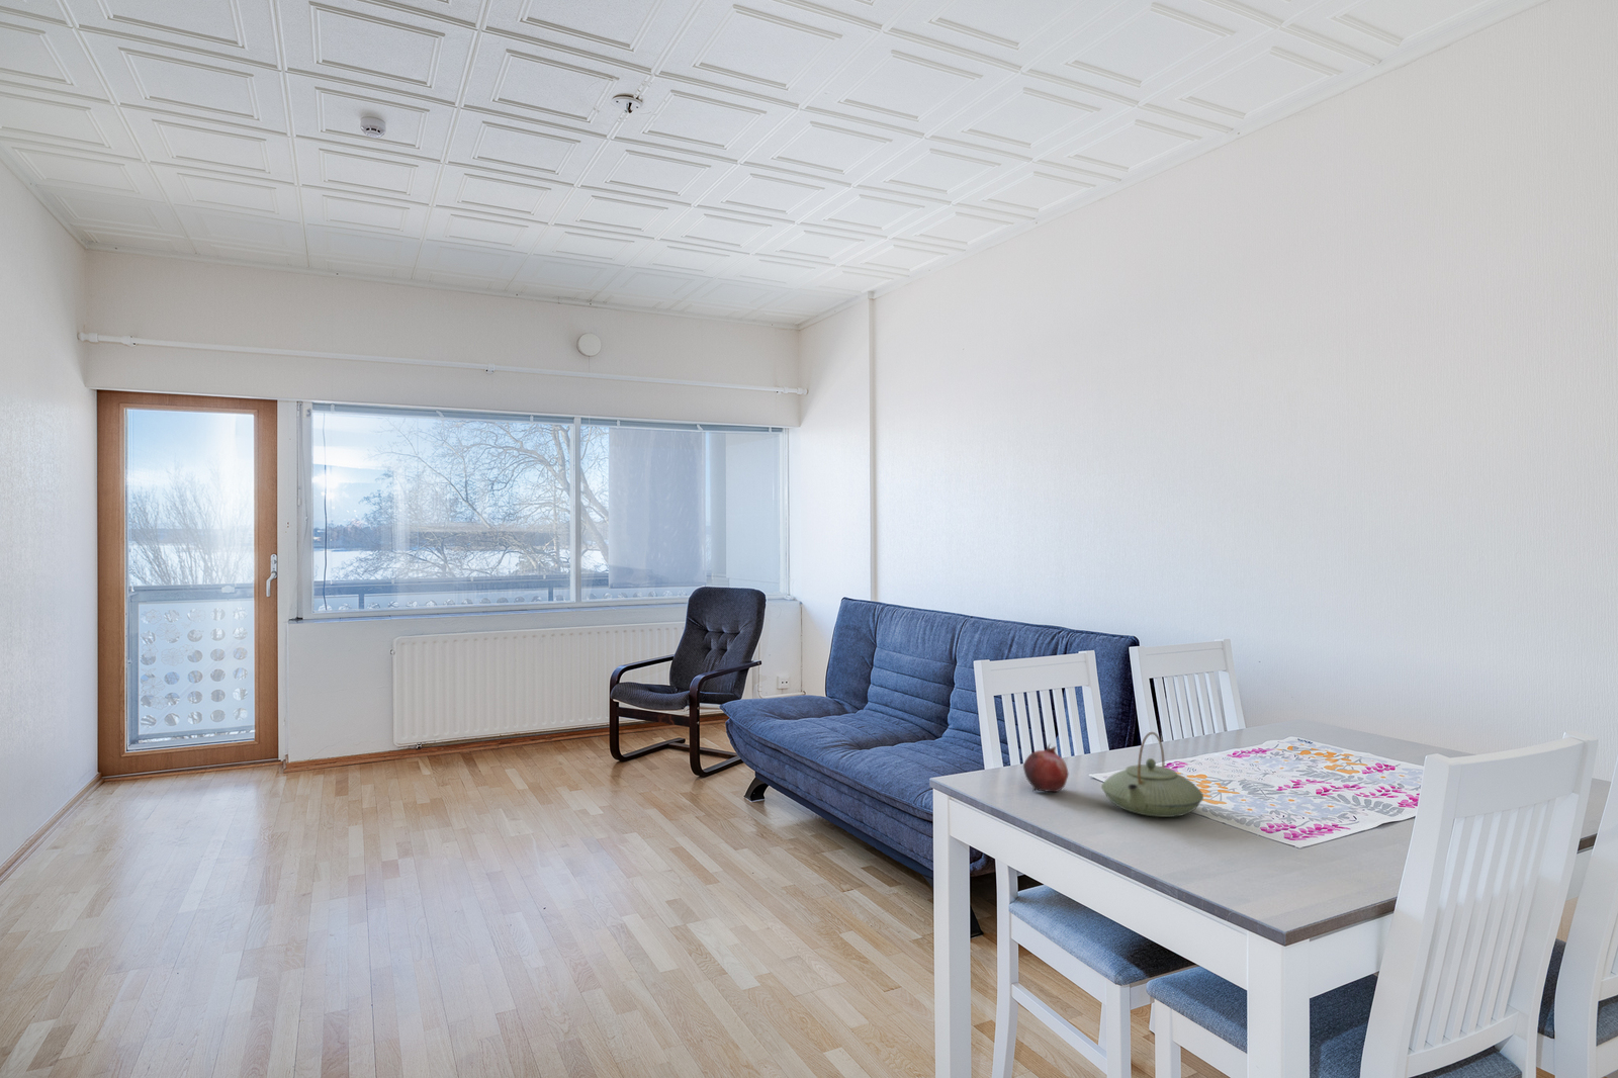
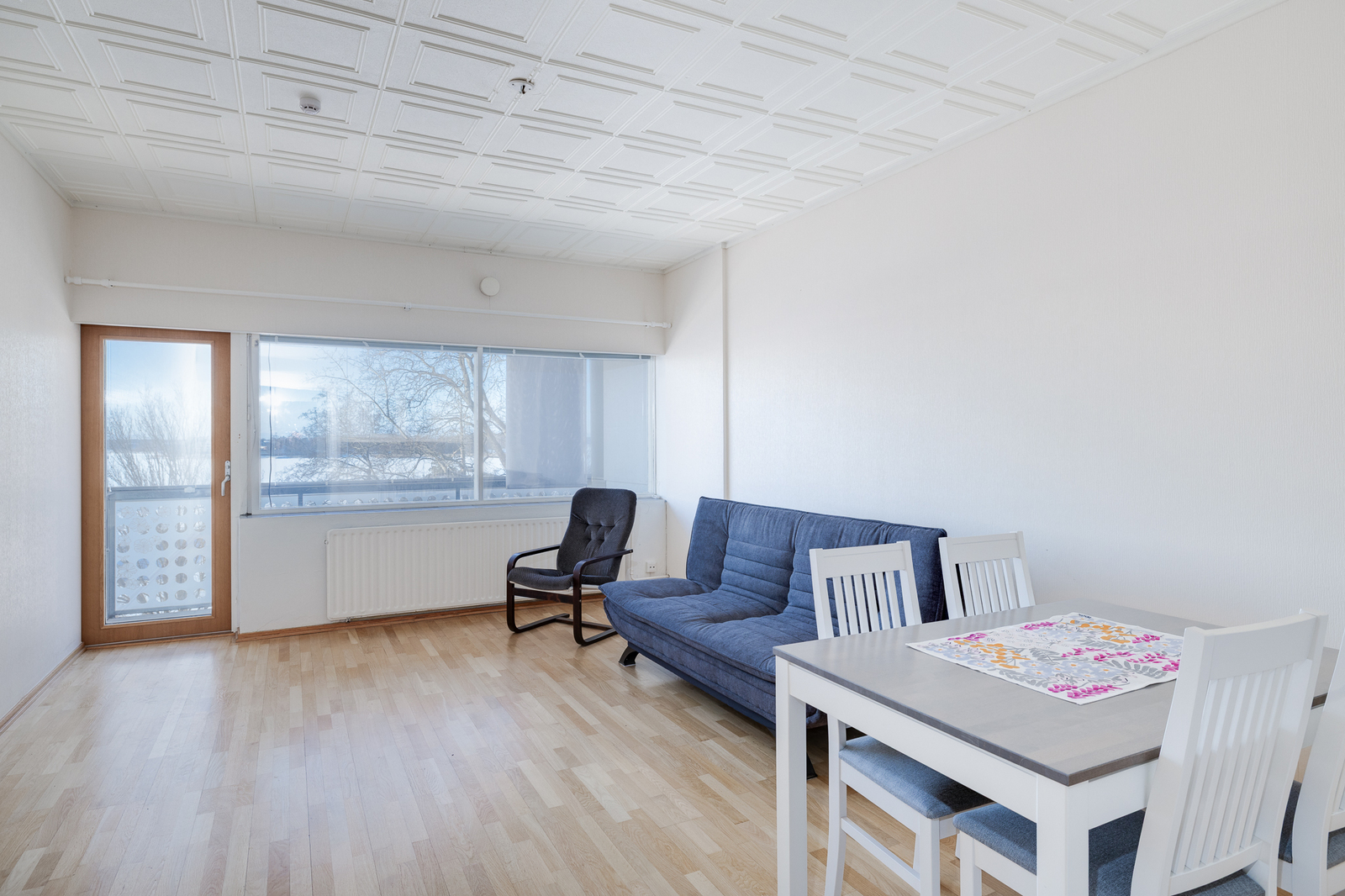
- teapot (1149, 771)
- fruit (1045, 765)
